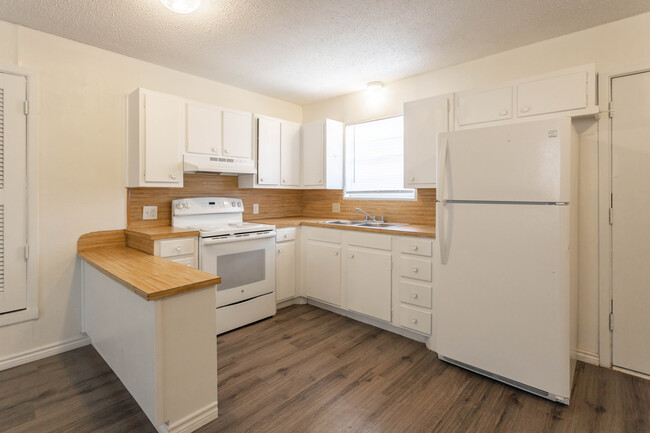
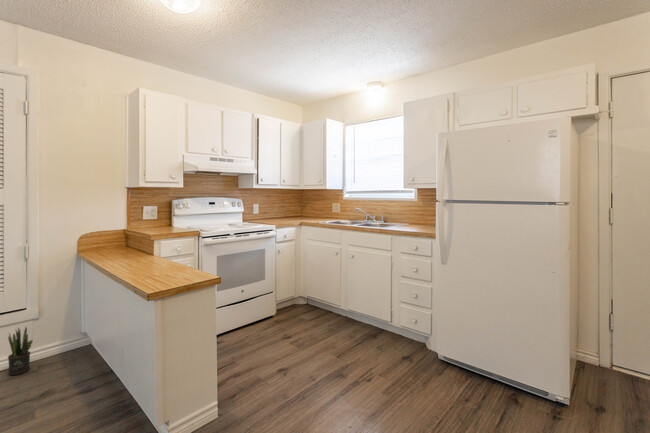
+ potted plant (20, 350)
